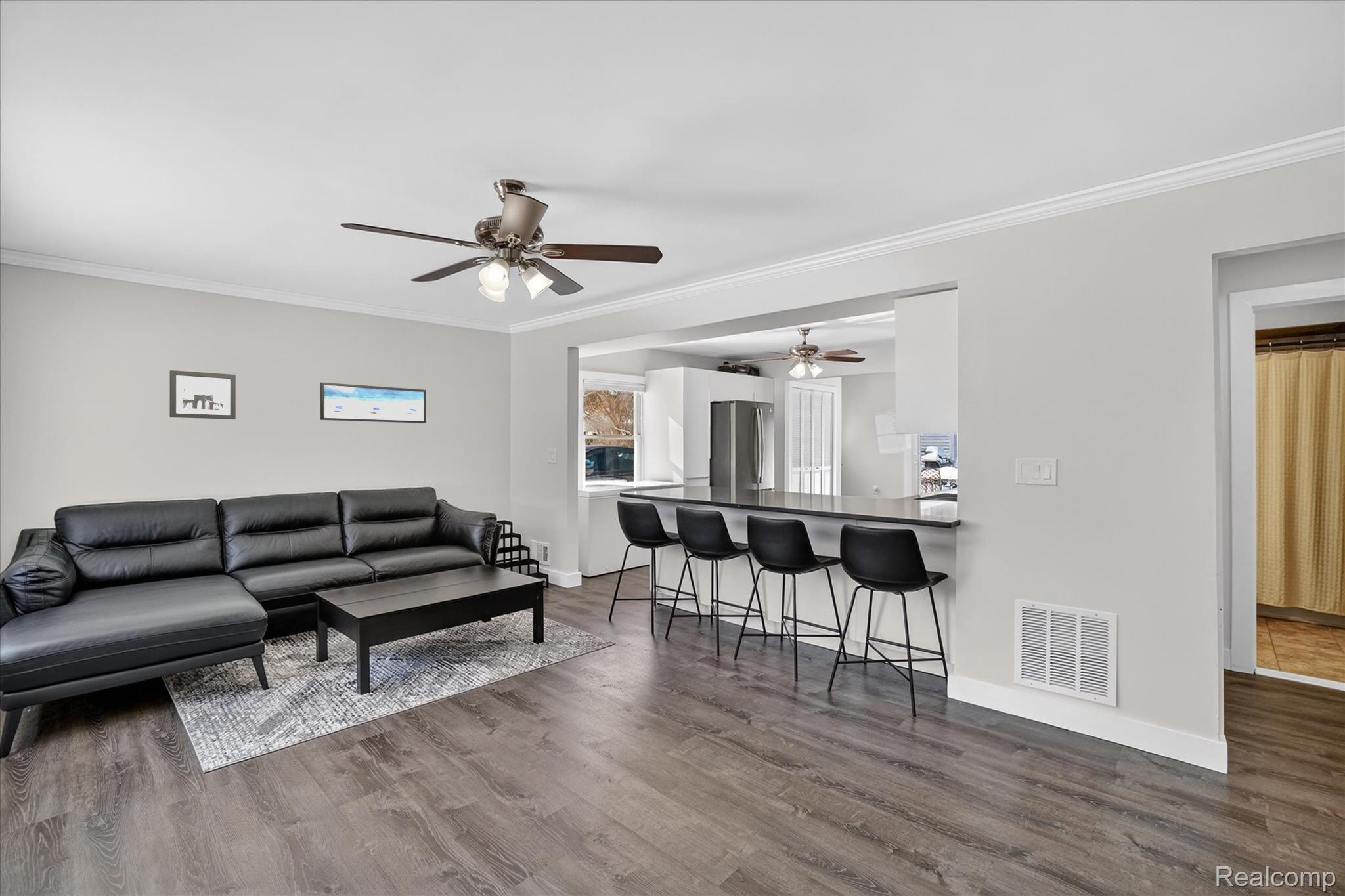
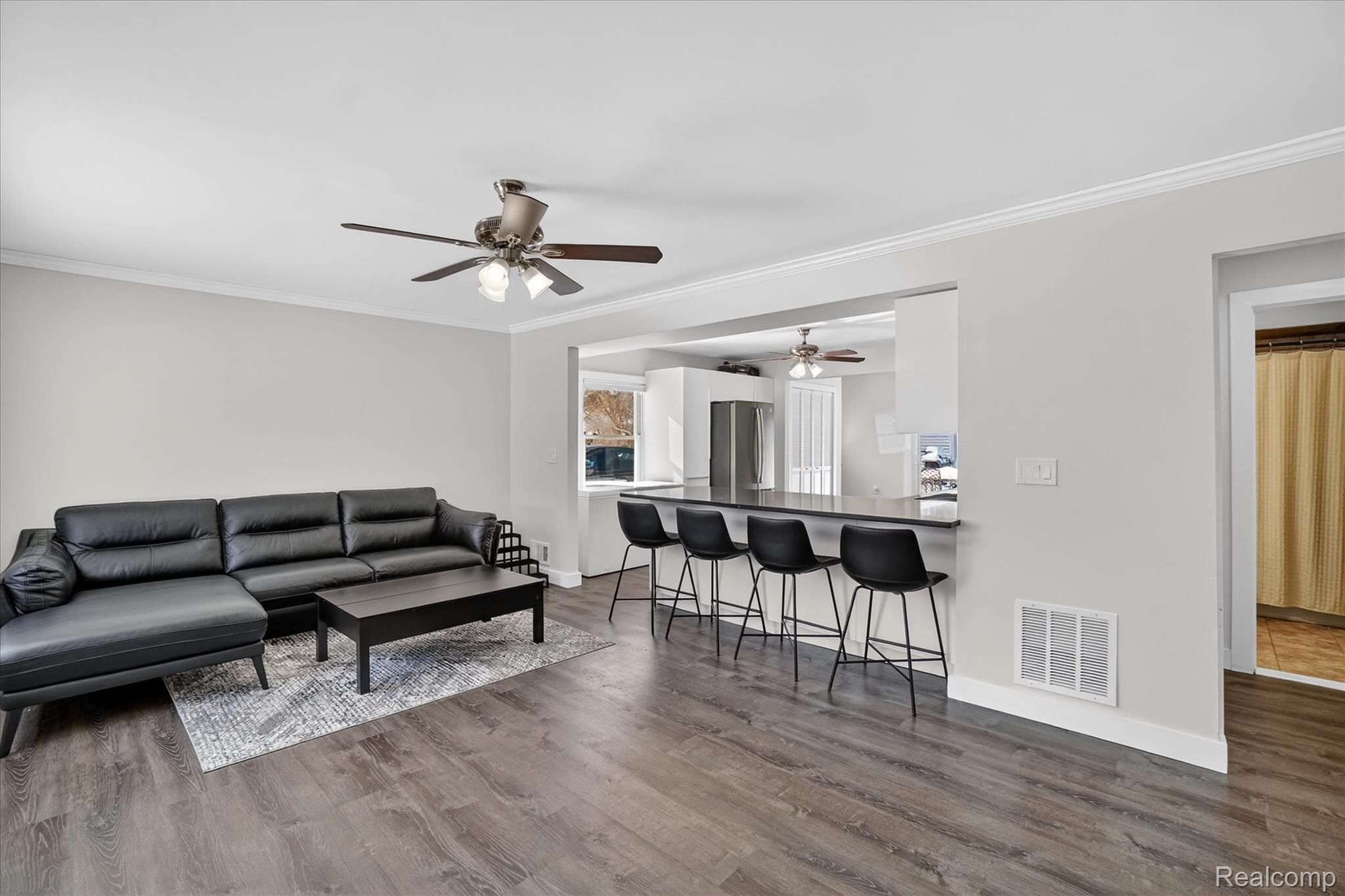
- wall art (376, 404)
- wall art (204, 395)
